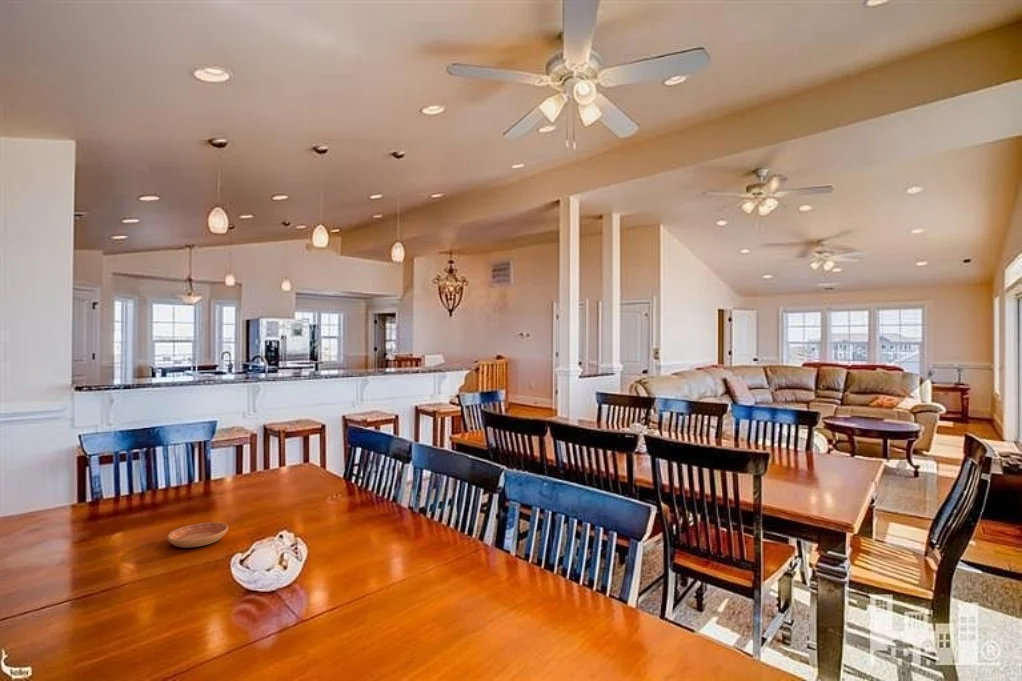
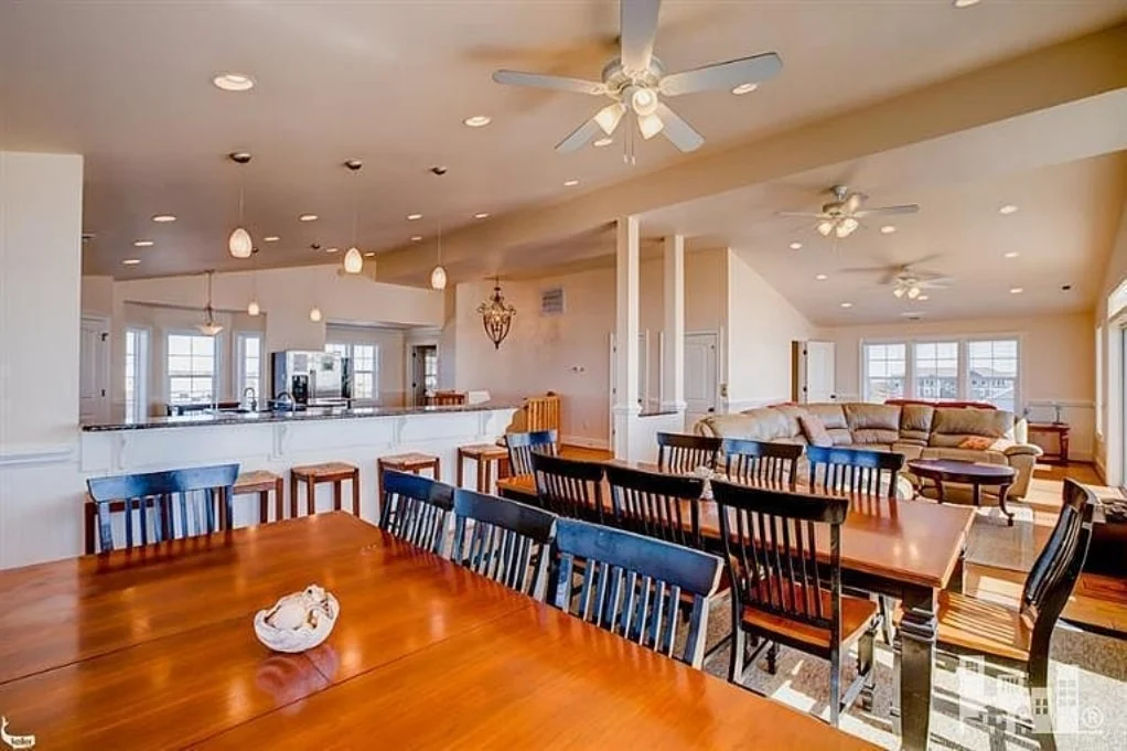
- saucer (198, 535)
